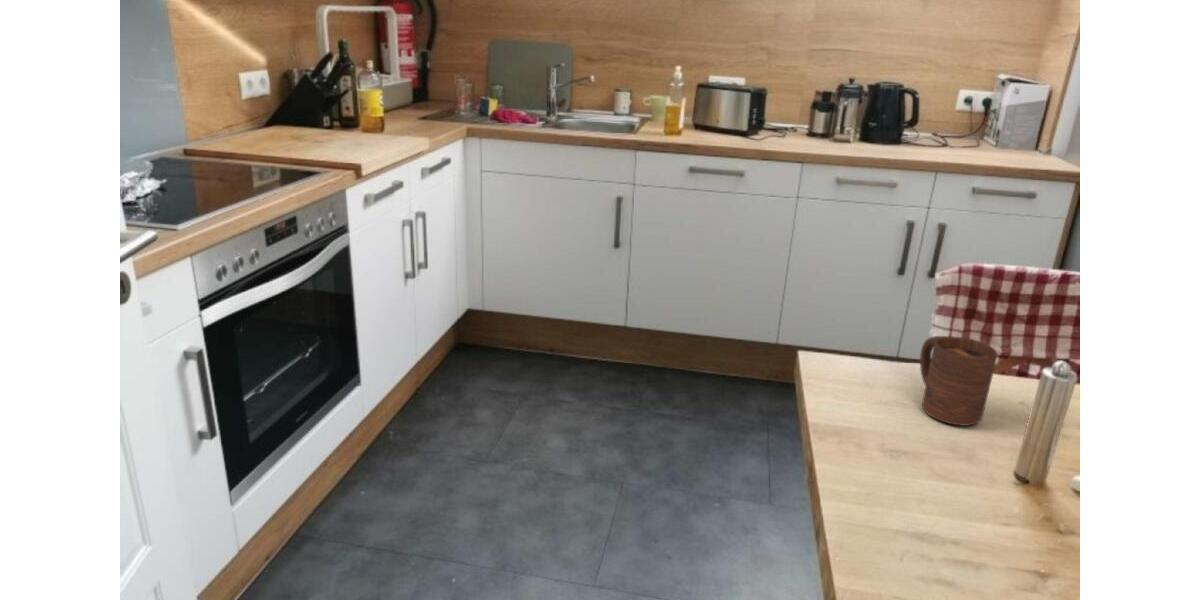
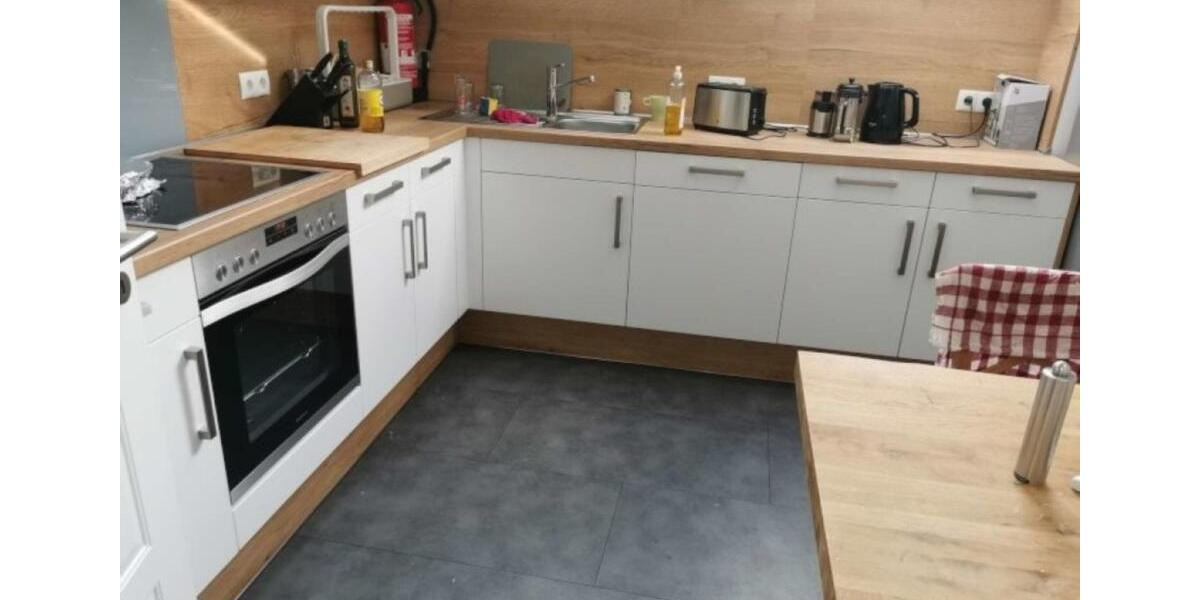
- cup (950, 377)
